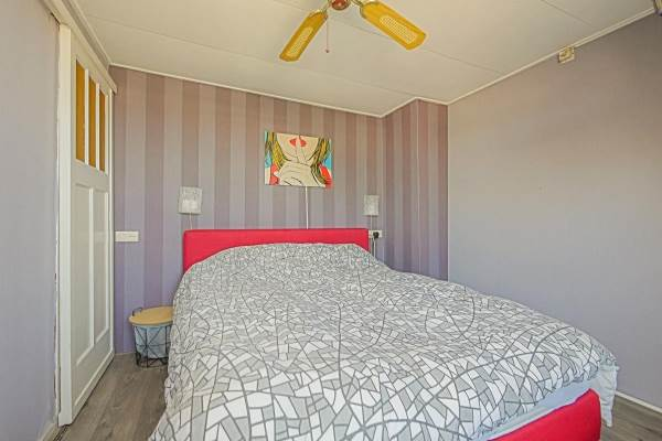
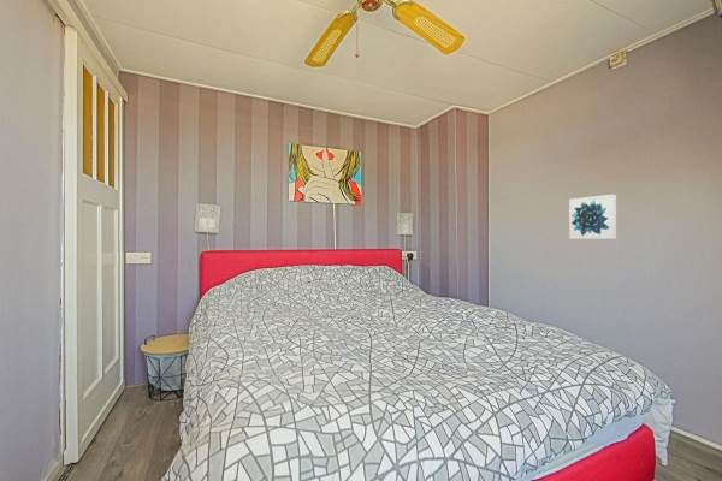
+ wall art (591, 218)
